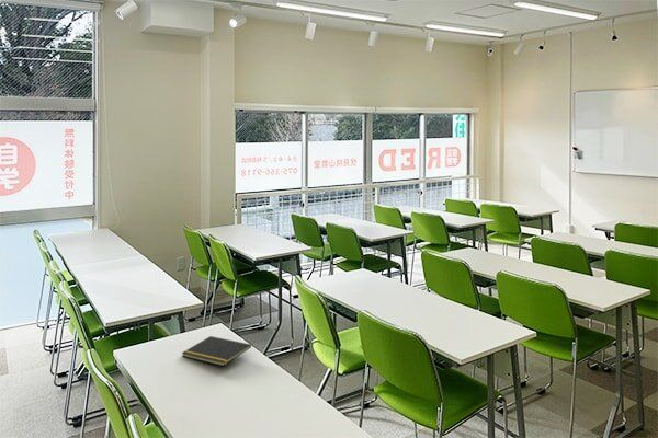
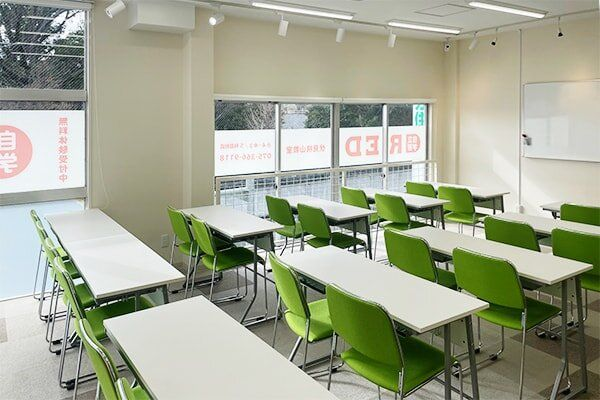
- notepad (216, 349)
